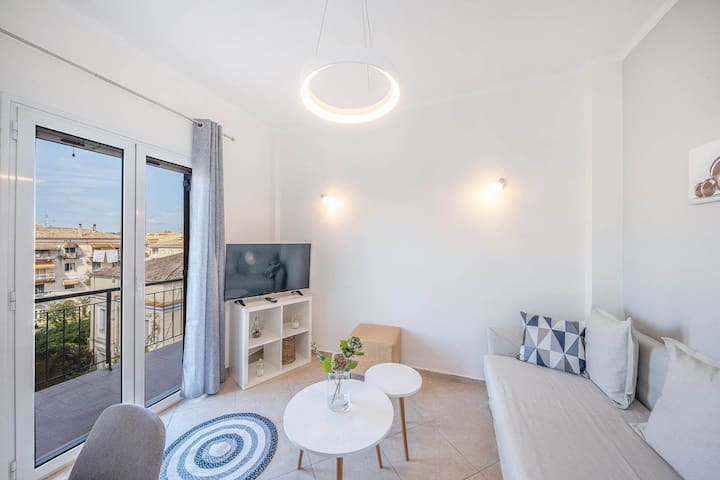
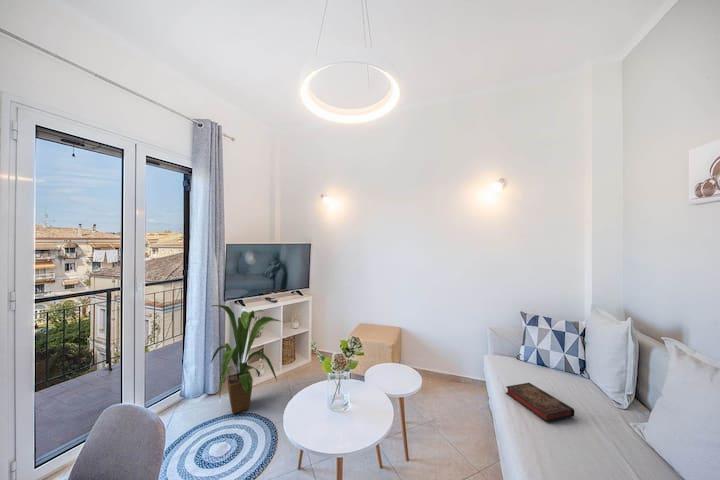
+ book (537, 400)
+ house plant (248, 351)
